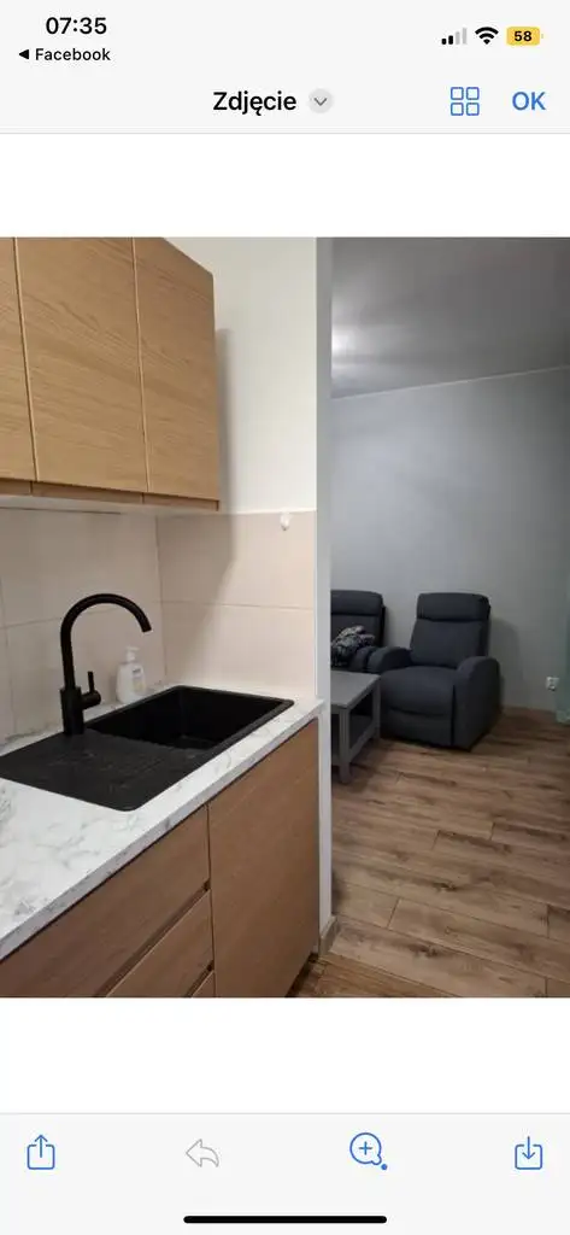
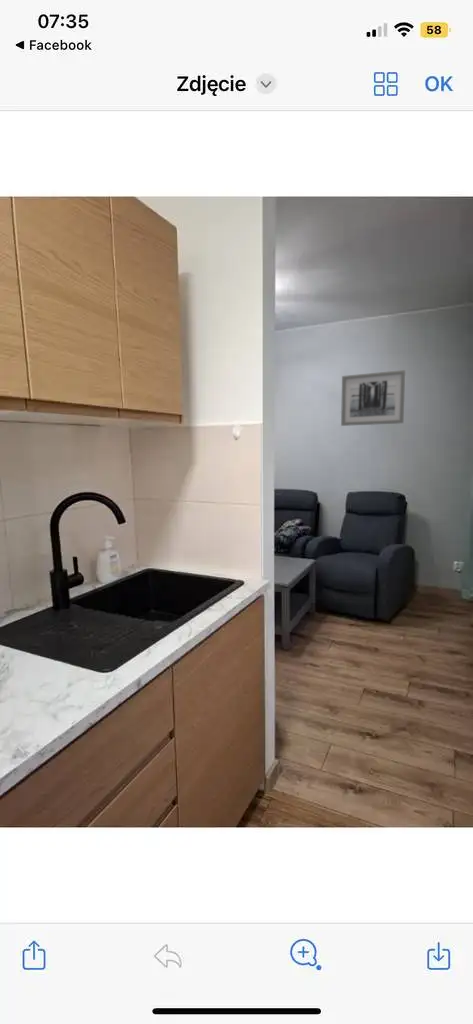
+ wall art (372, 399)
